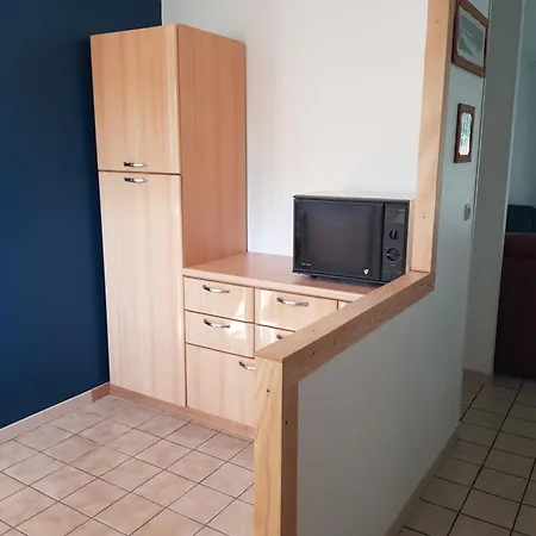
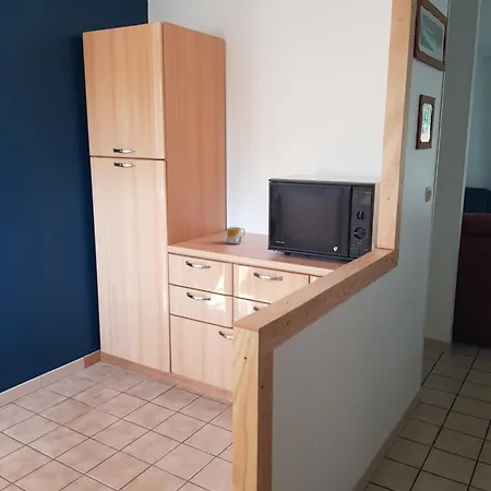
+ mug (236, 235)
